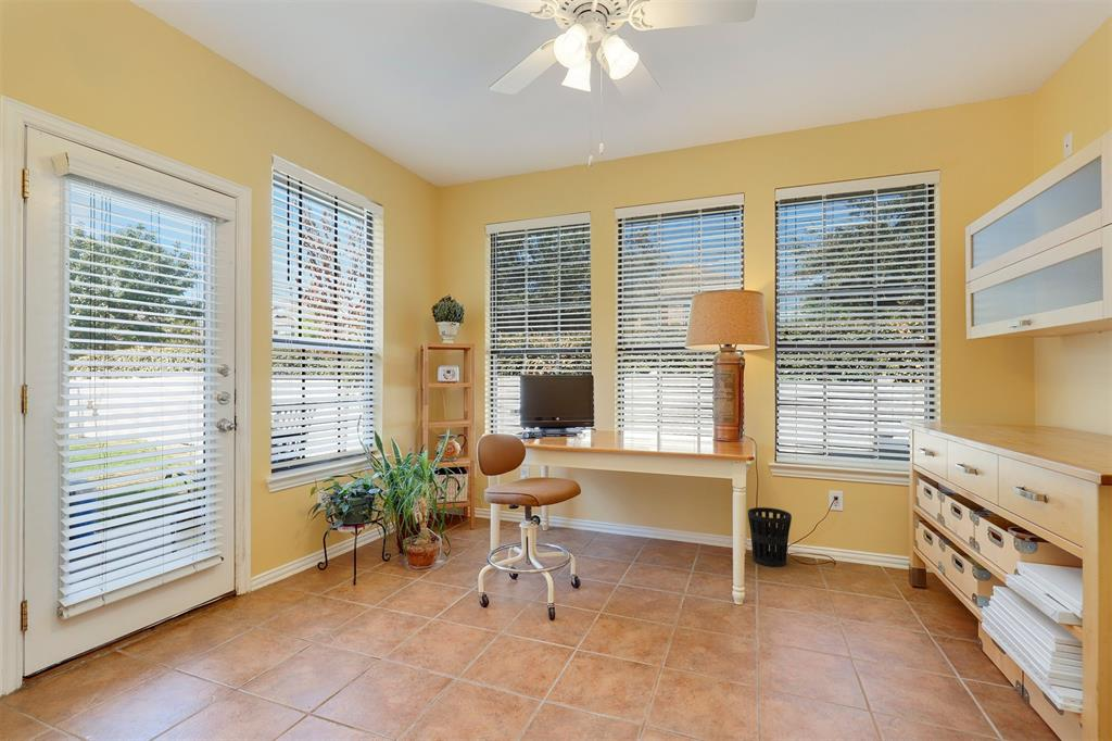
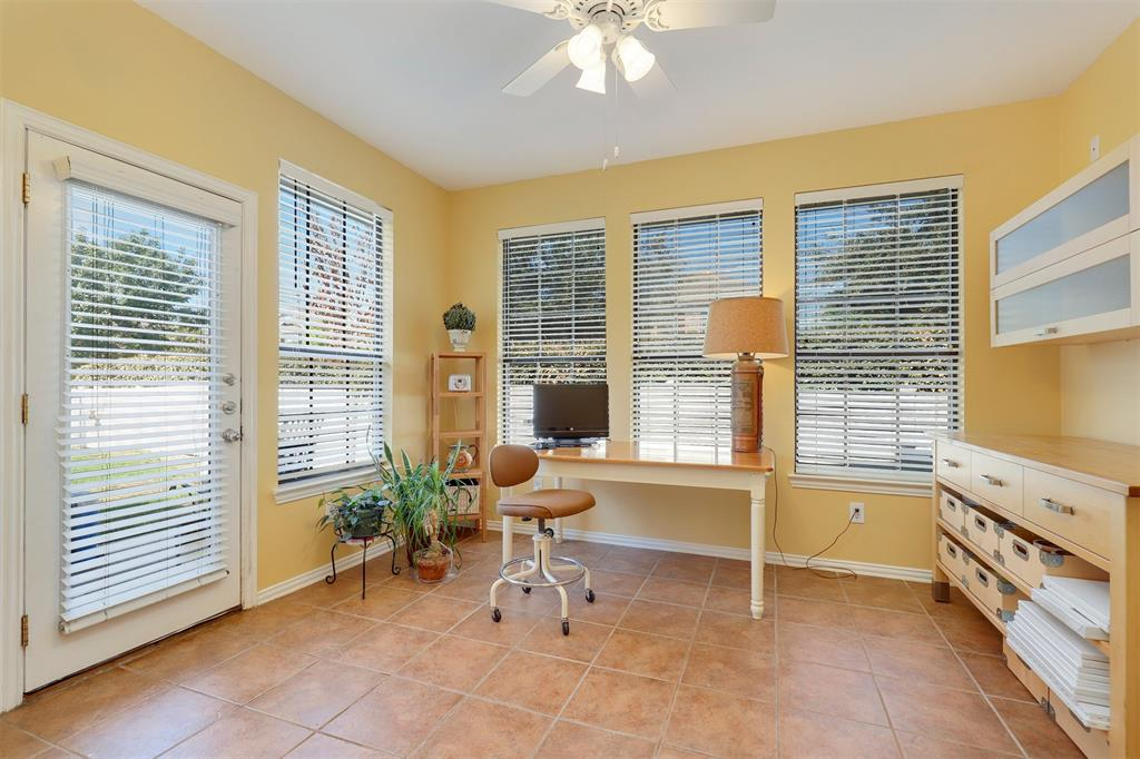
- wastebasket (769, 537)
